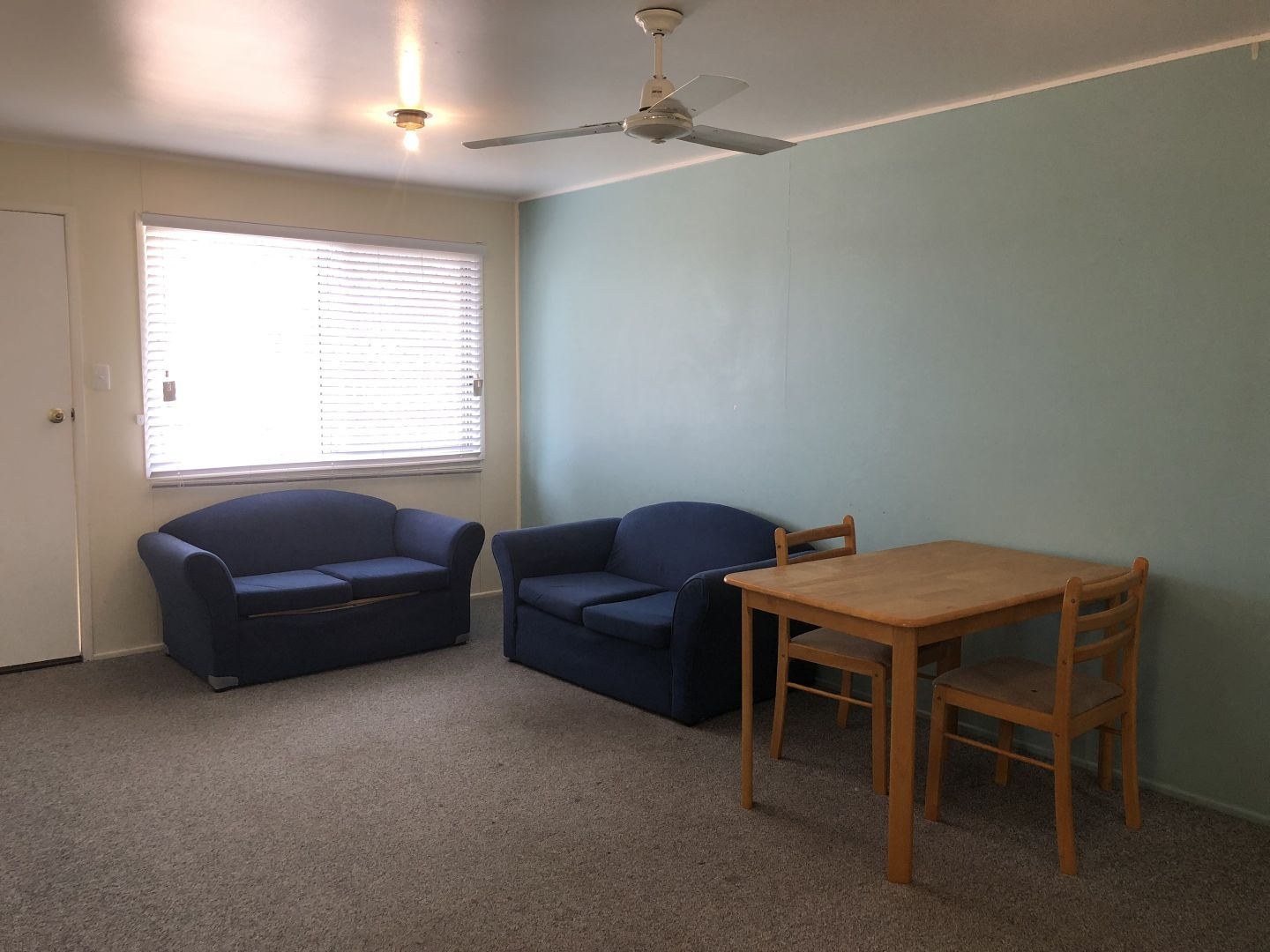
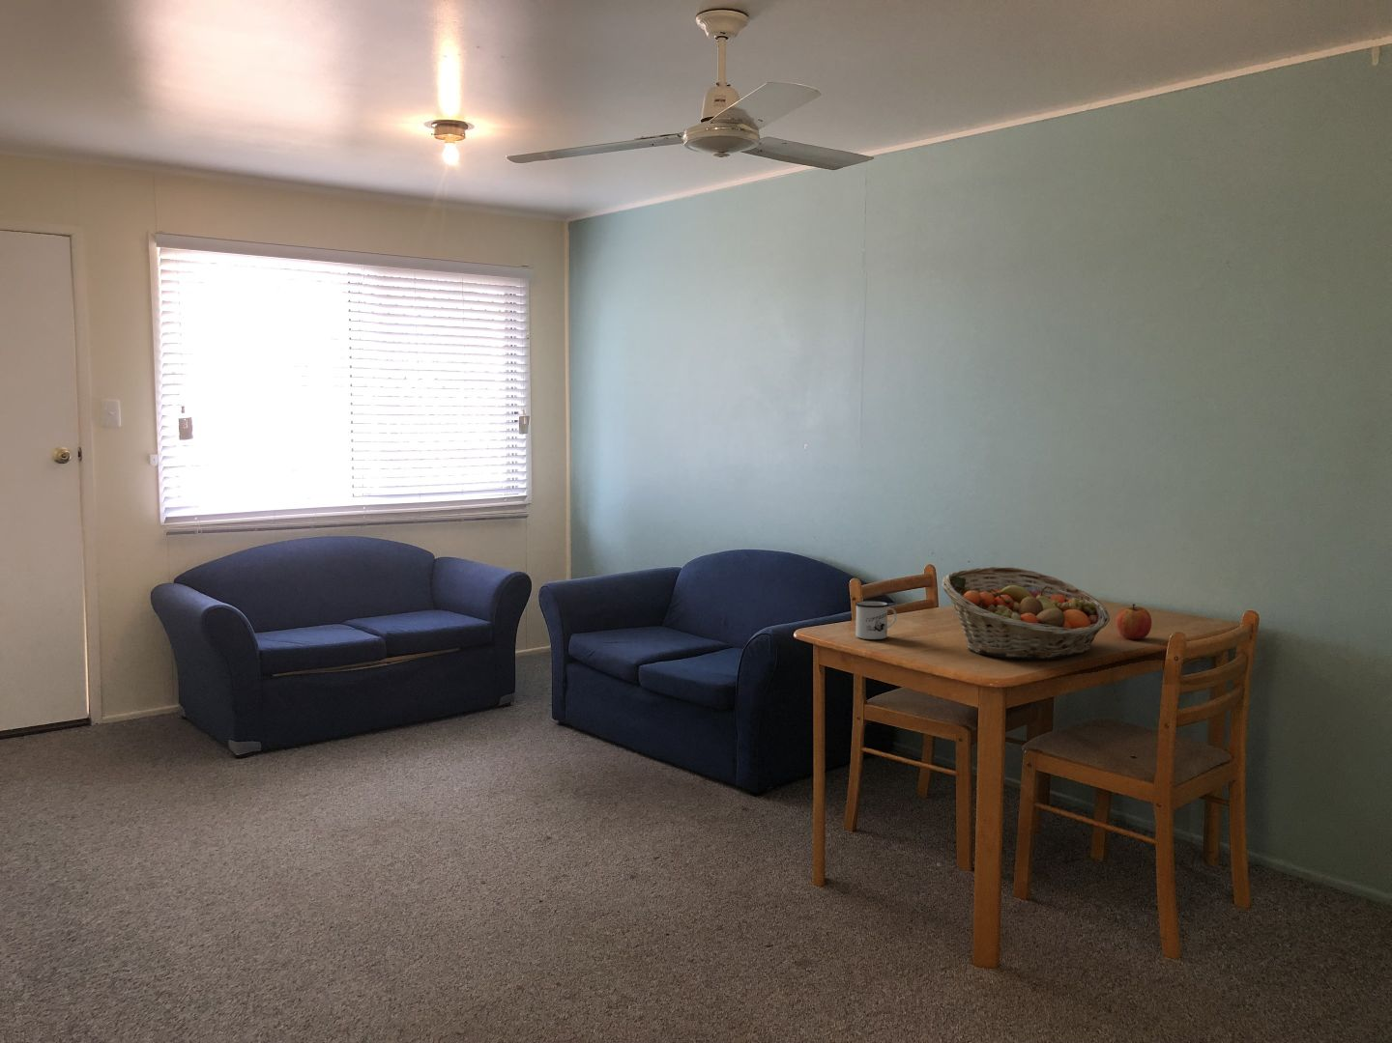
+ fruit basket (1024, 610)
+ apple (1134, 621)
+ mug (876, 619)
